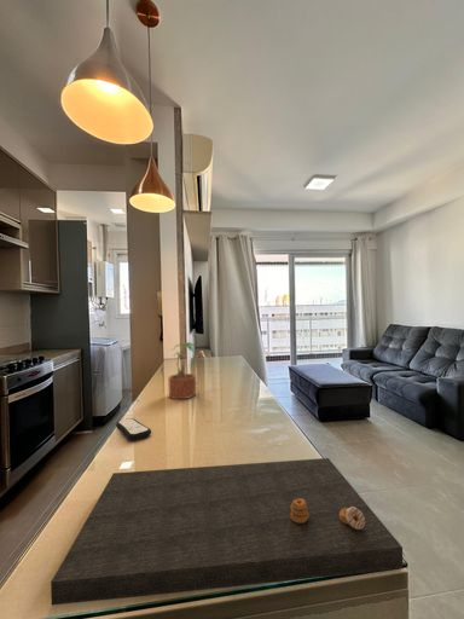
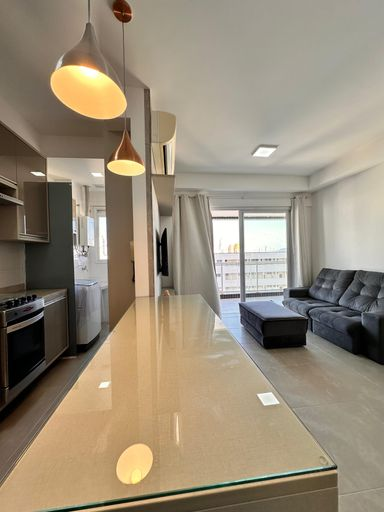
- potted plant (182, 369)
- remote control (132, 428)
- cutting board (228, 503)
